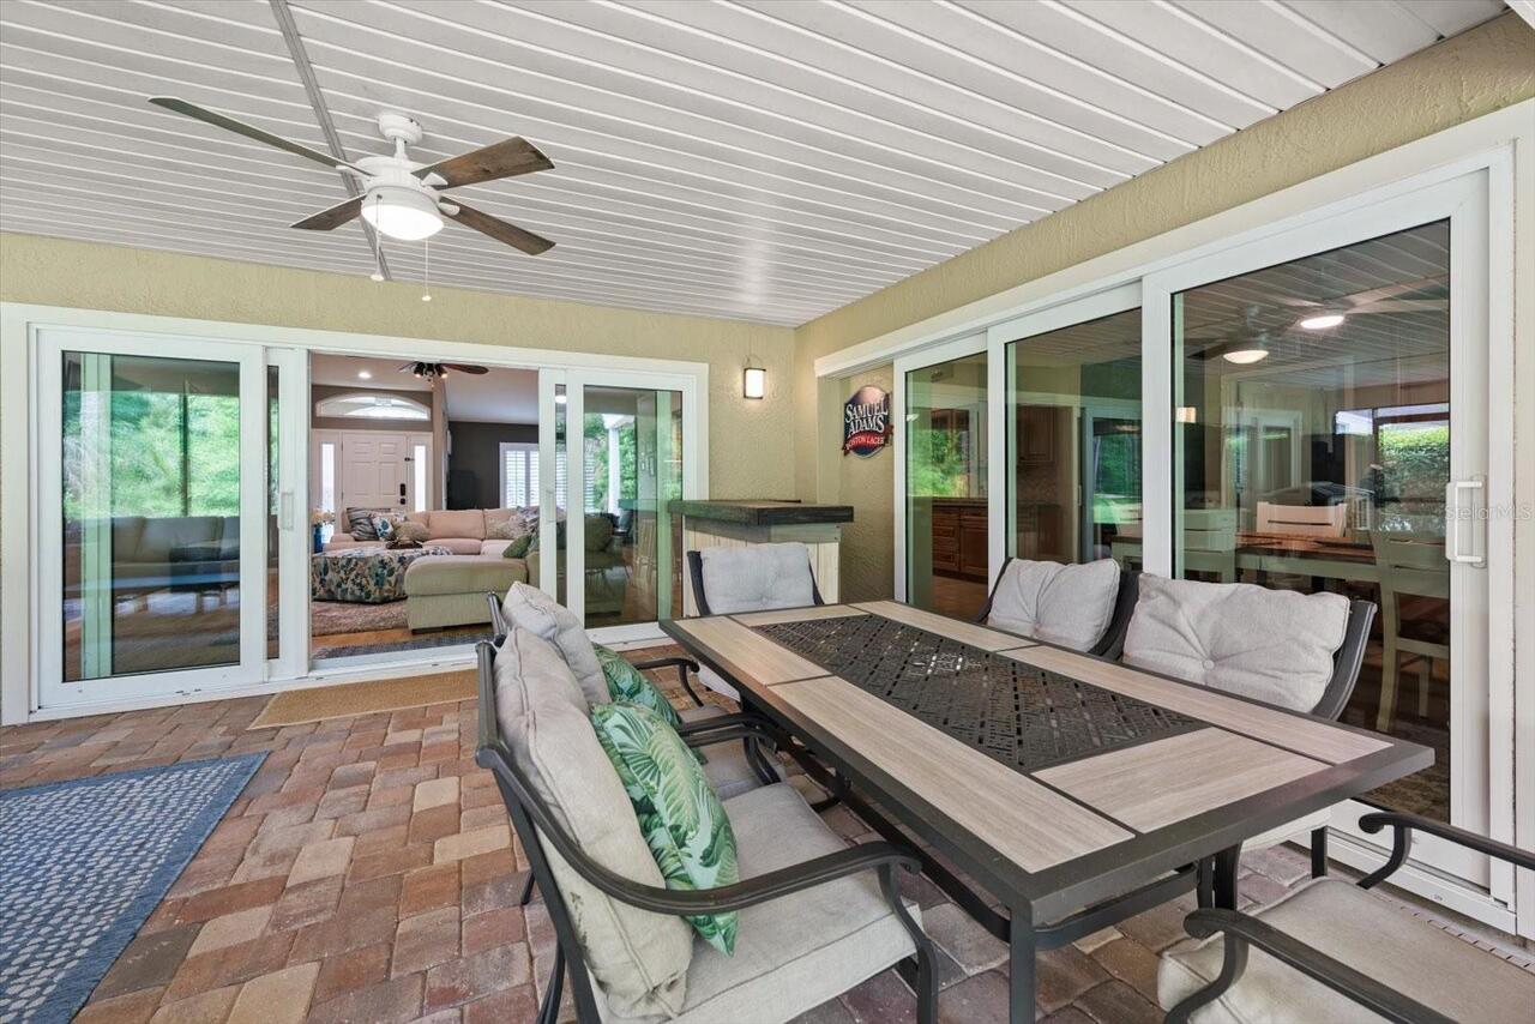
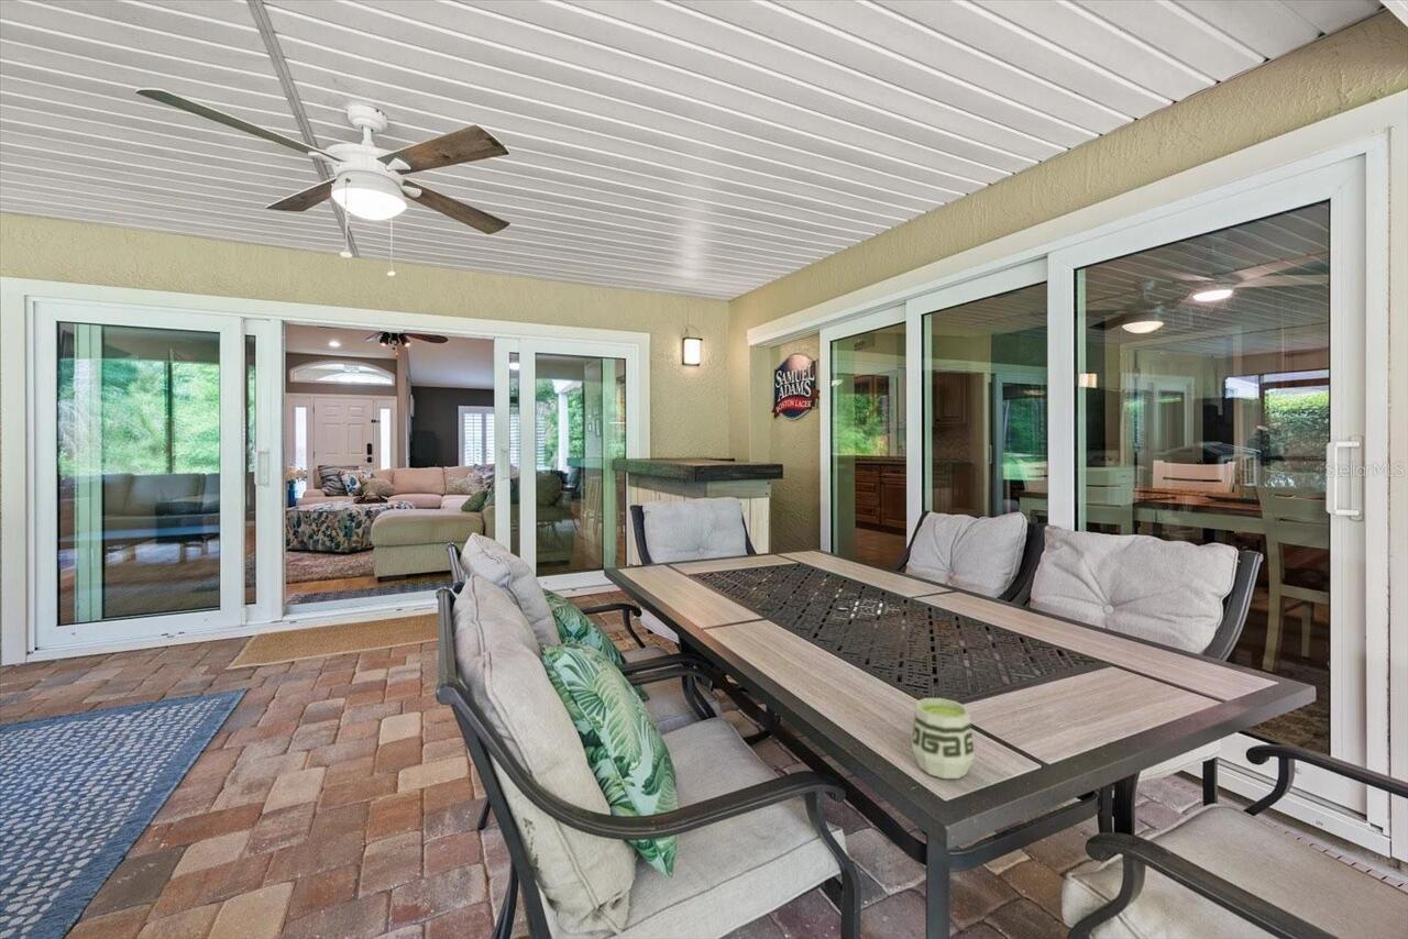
+ cup (942, 737)
